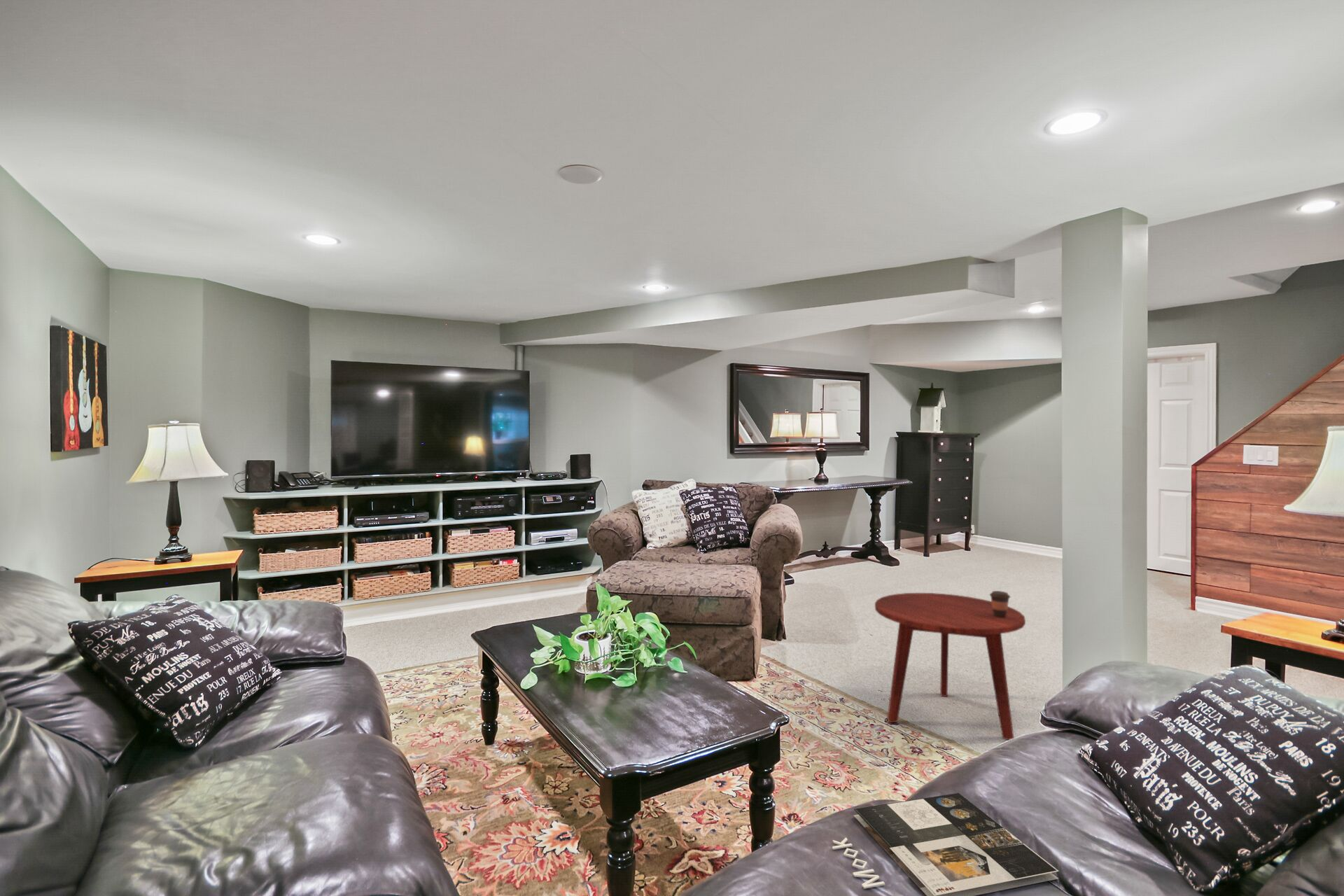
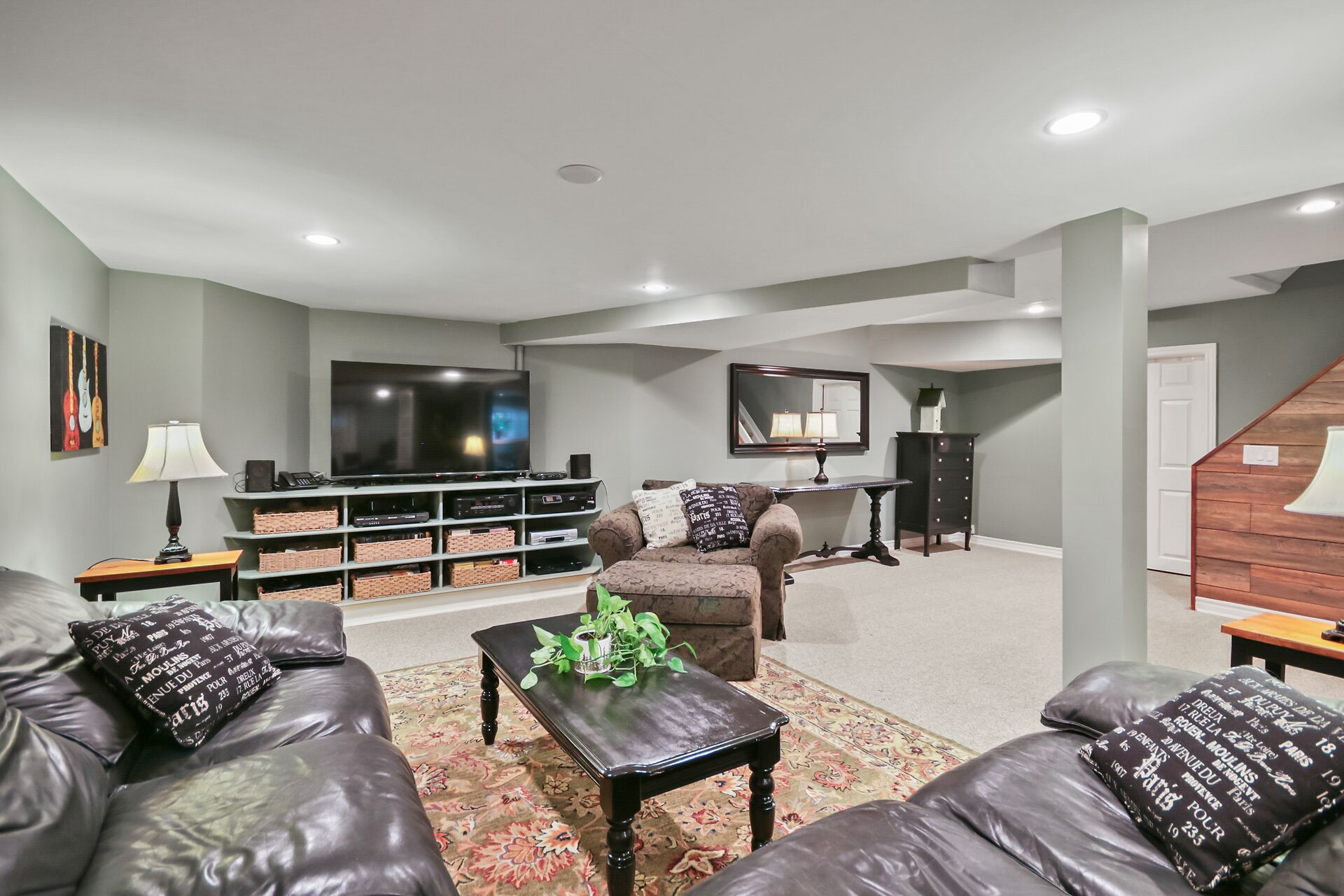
- coffee cup (1000, 603)
- side table (946, 663)
- magazine (927, 845)
